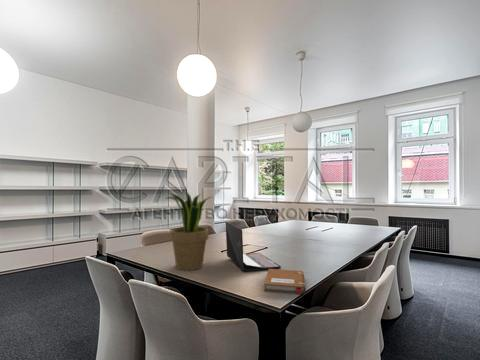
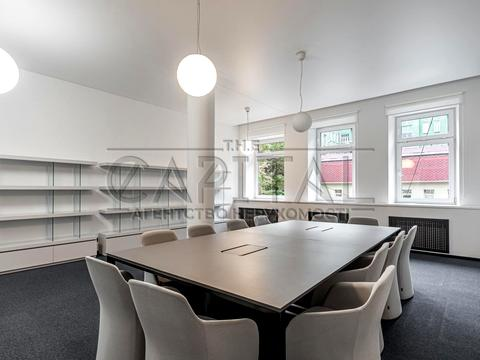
- laptop (242, 243)
- notebook (285, 280)
- potted plant (188, 228)
